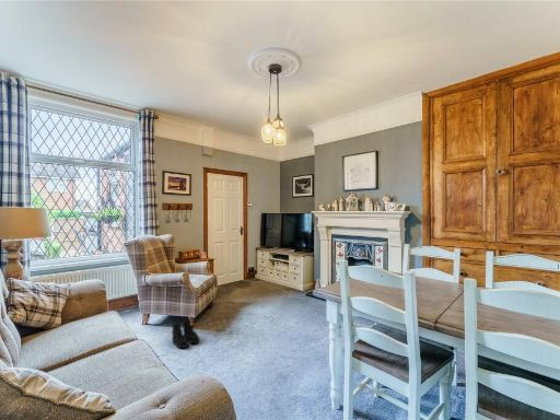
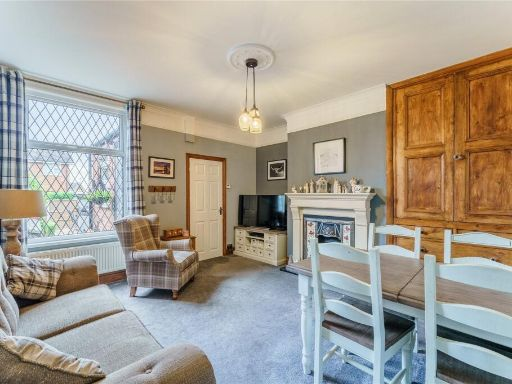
- boots (185, 331)
